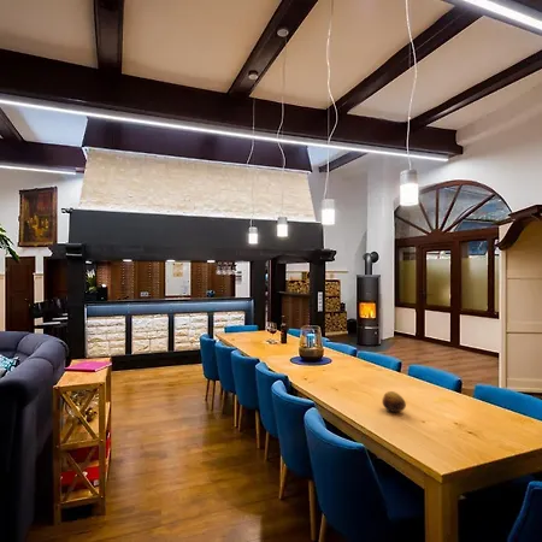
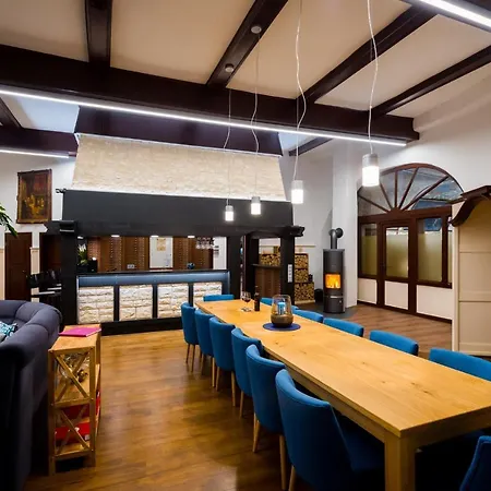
- fruit (393, 401)
